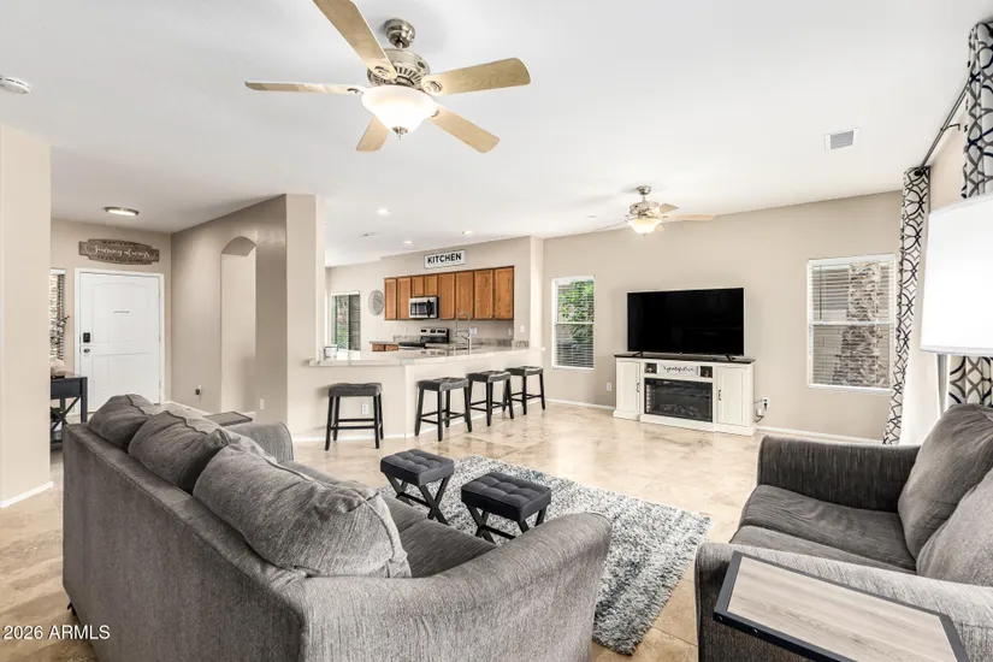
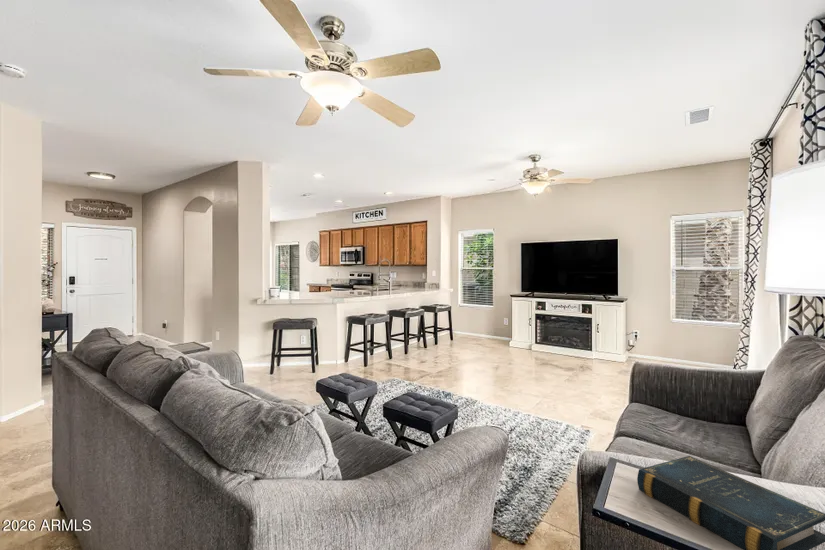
+ book (722, 501)
